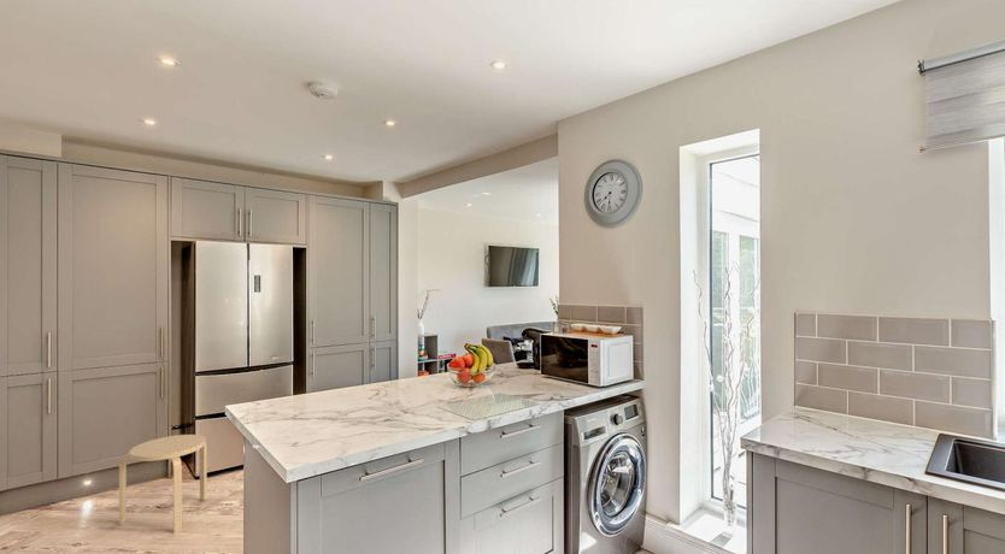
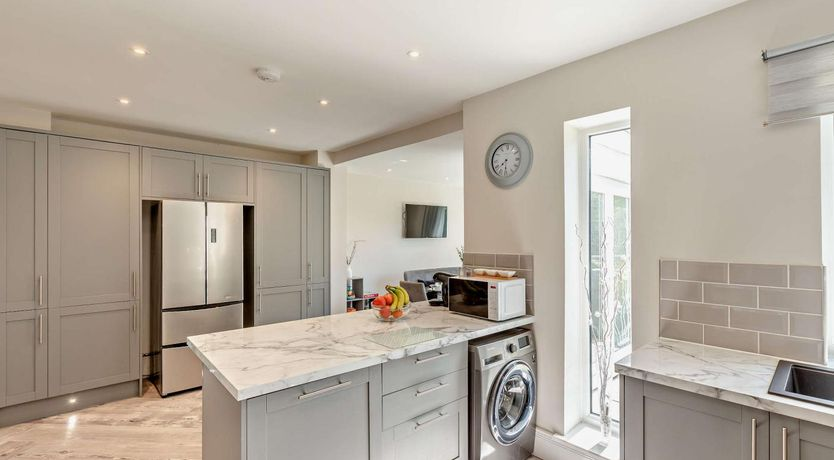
- stool (174, 481)
